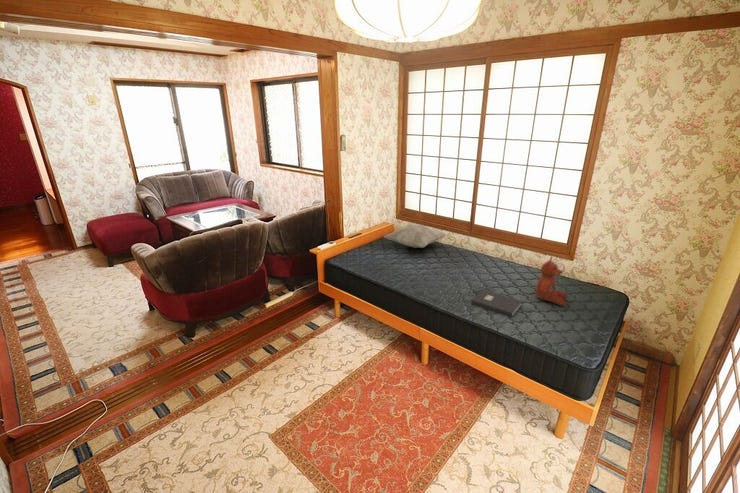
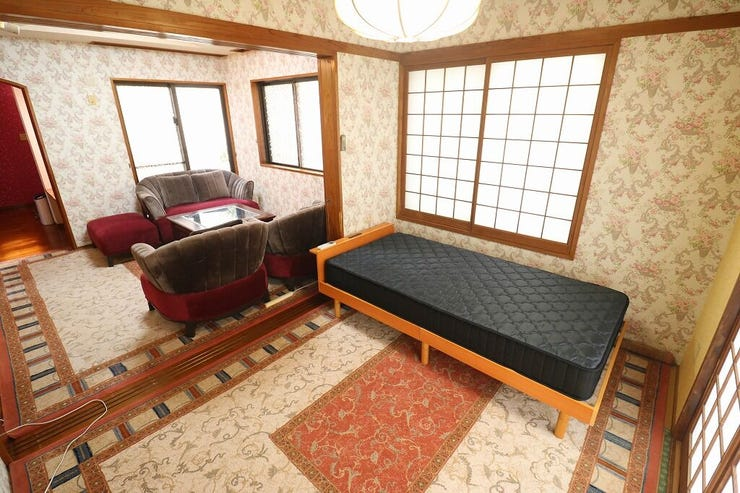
- stuffed bear (554, 280)
- decorative pillow (415, 235)
- book (496, 302)
